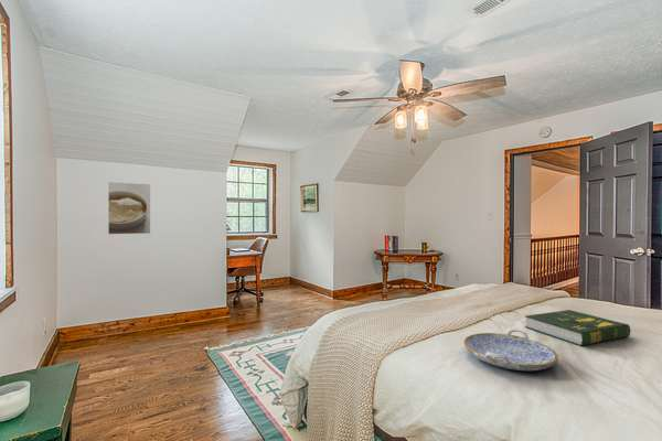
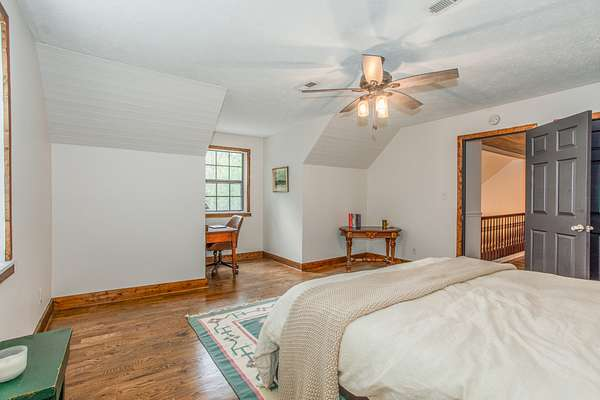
- serving tray (508, 348)
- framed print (129, 208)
- book (575, 325)
